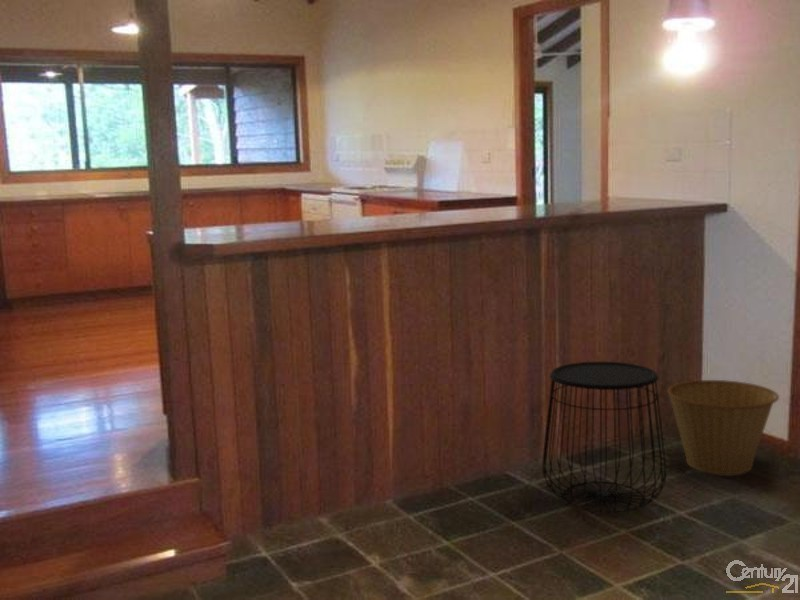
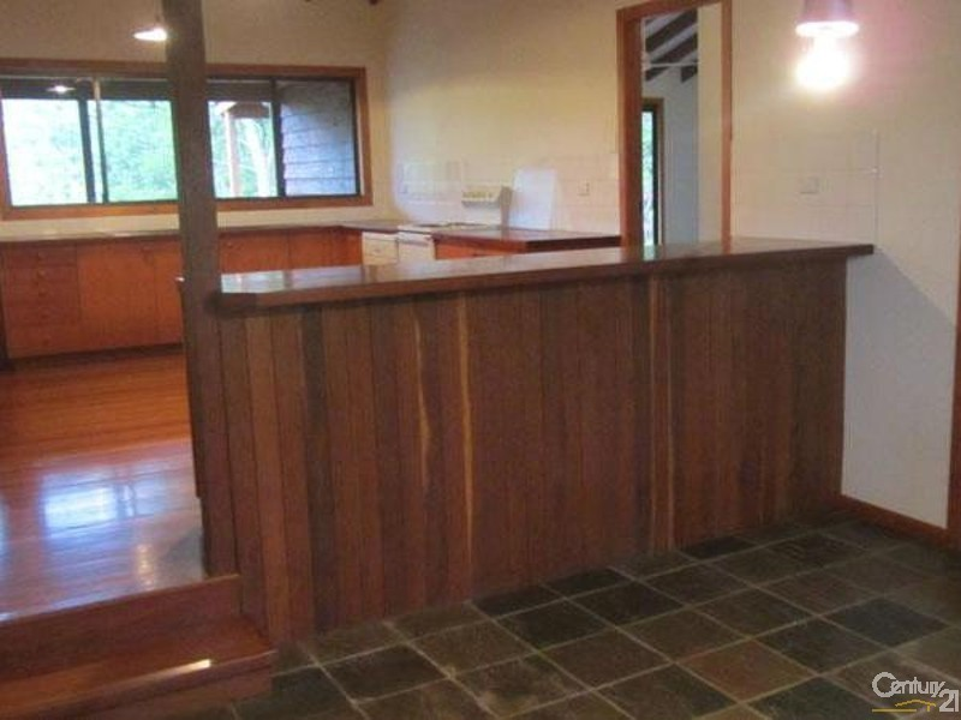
- basket (721, 428)
- side table (601, 435)
